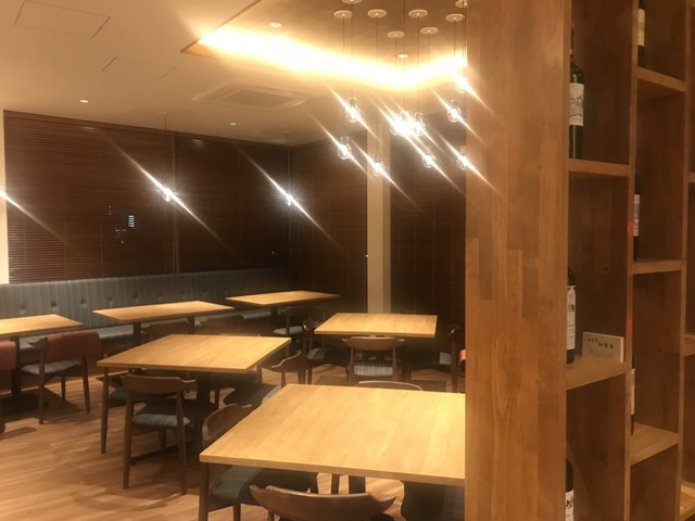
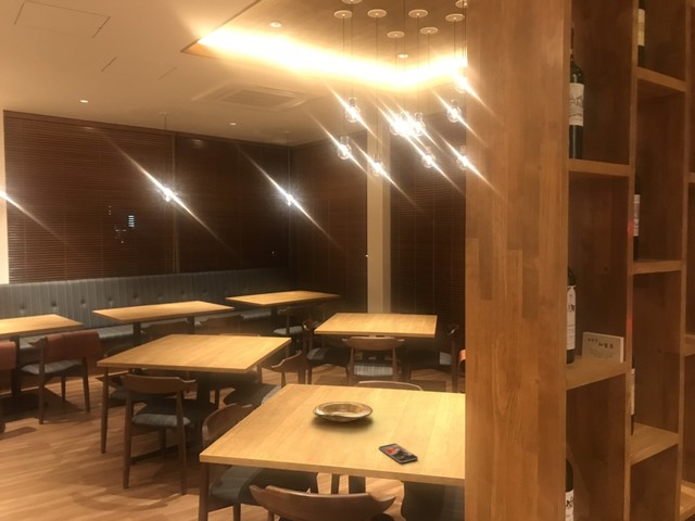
+ plate (343, 412)
+ smartphone (397, 453)
